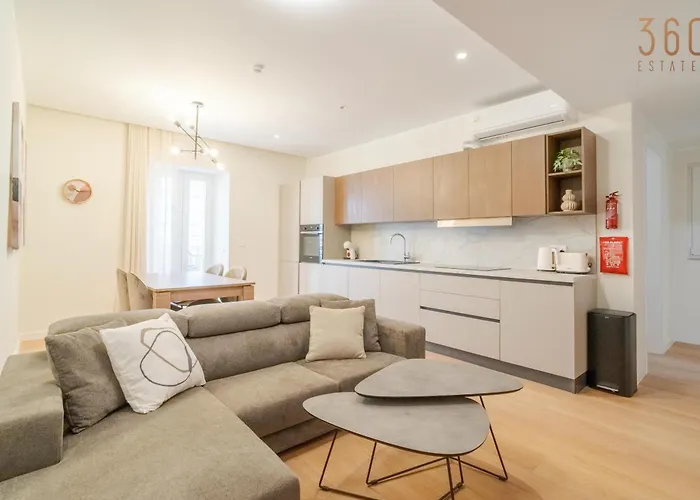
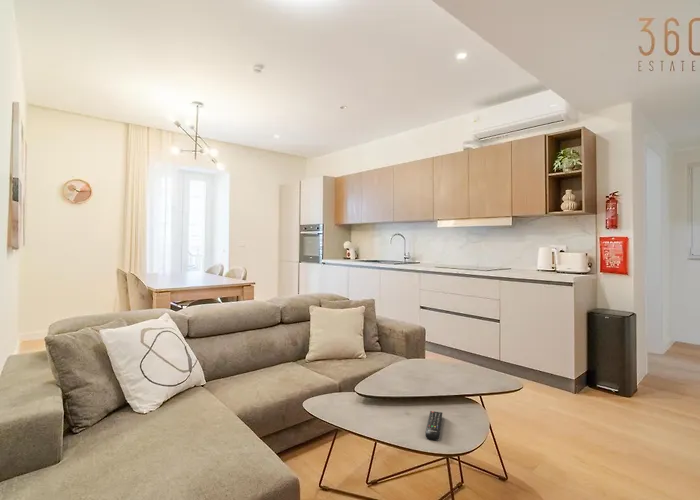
+ remote control (434, 423)
